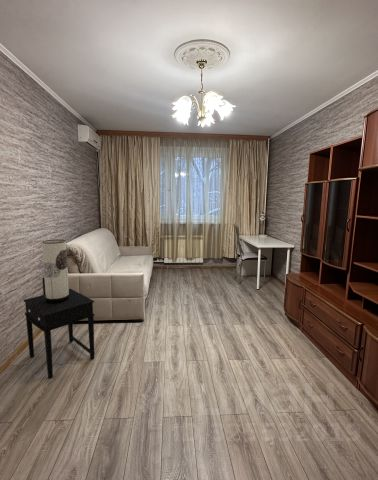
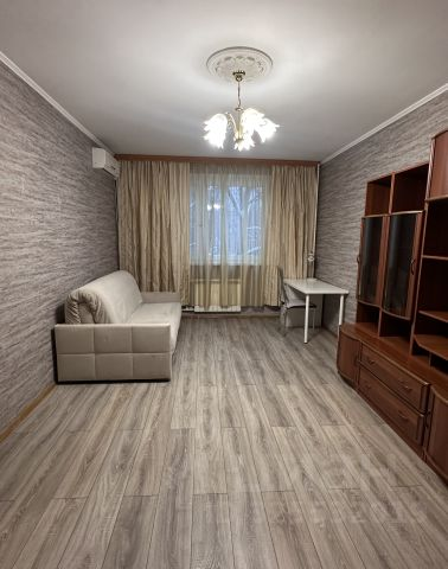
- side table (58, 327)
- table lamp (55, 270)
